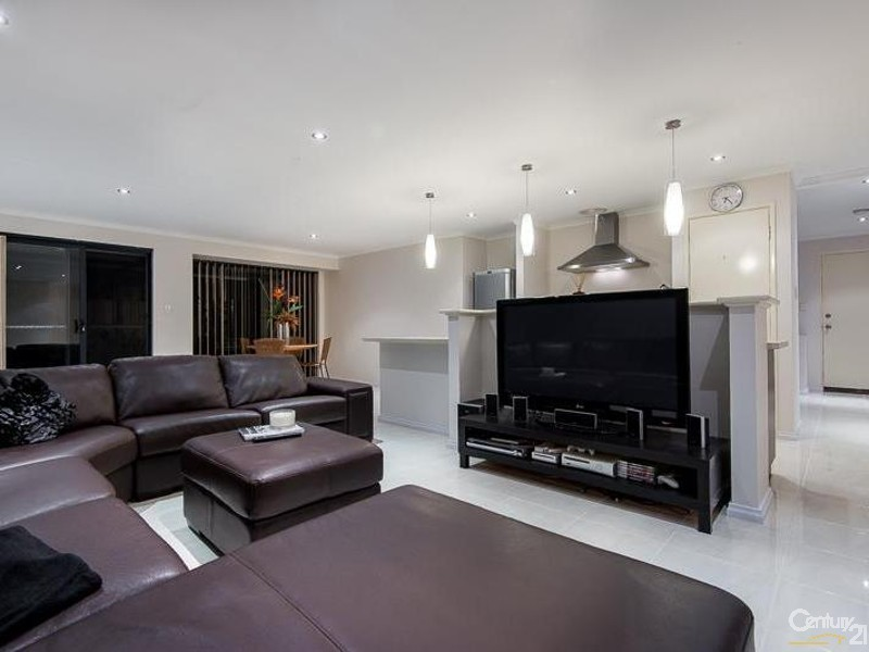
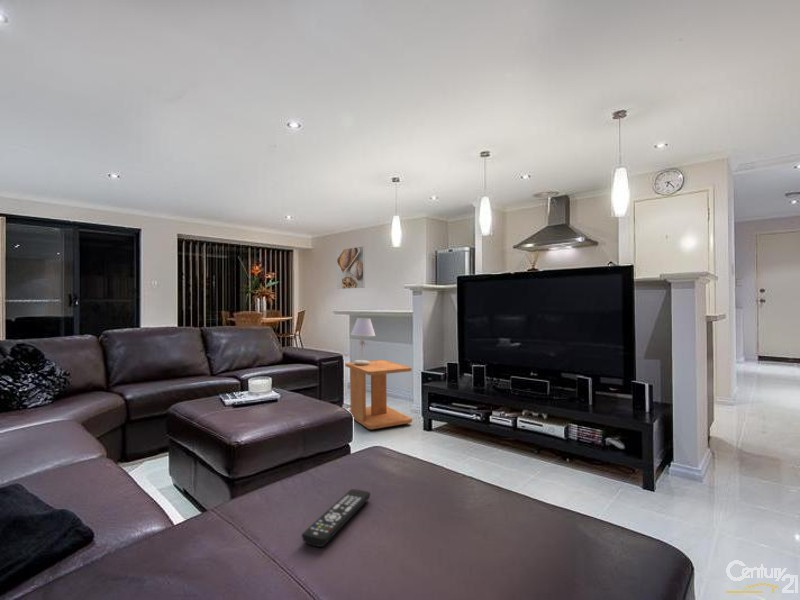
+ side table (377, 392)
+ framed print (350, 268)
+ table lamp (361, 341)
+ remote control (339, 514)
